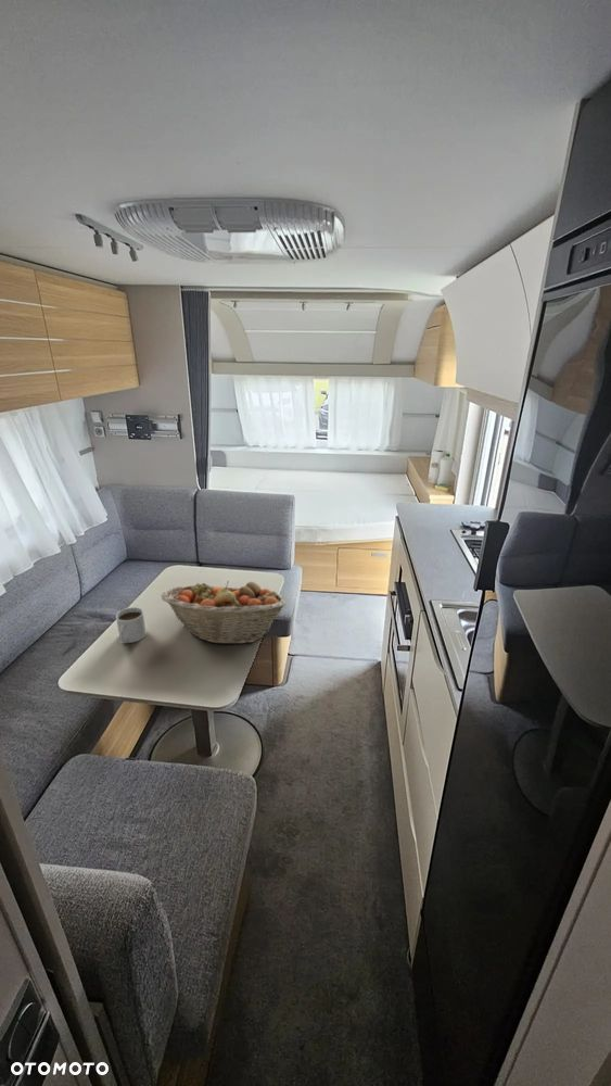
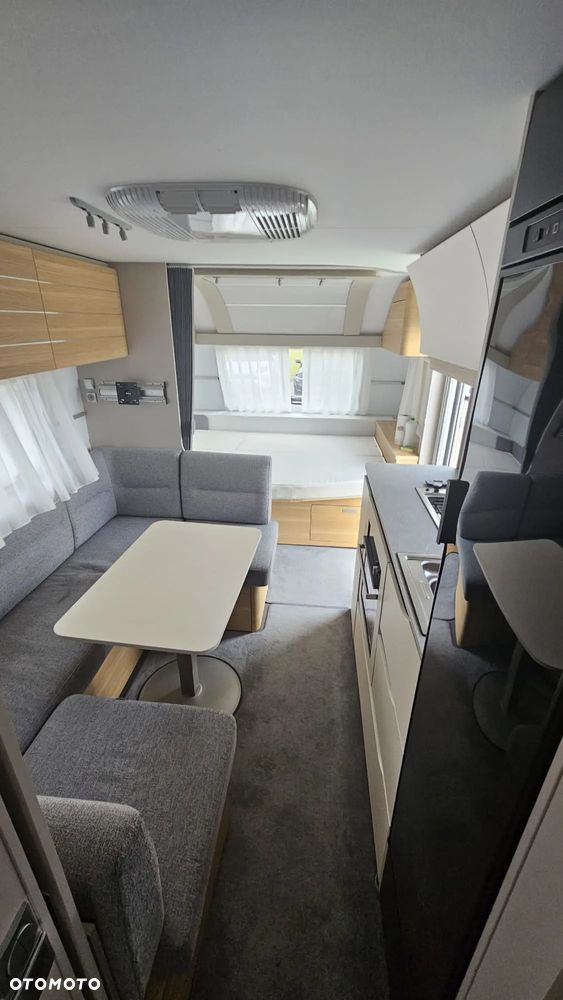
- mug (128, 628)
- fruit basket (225, 605)
